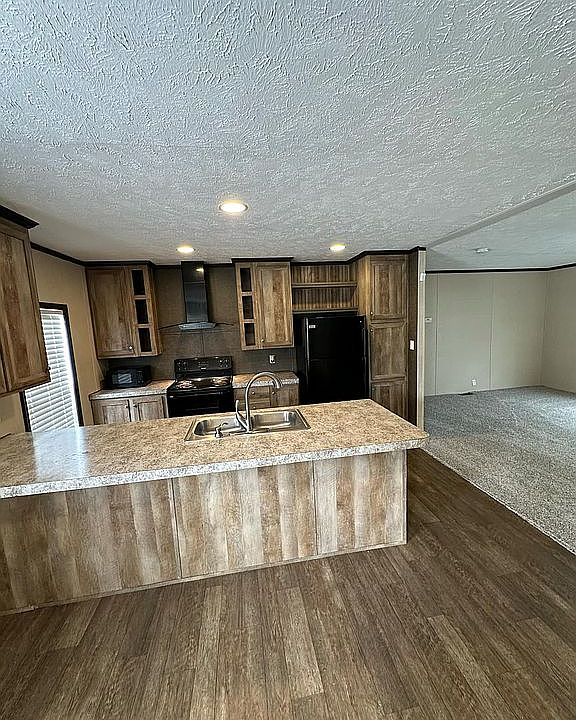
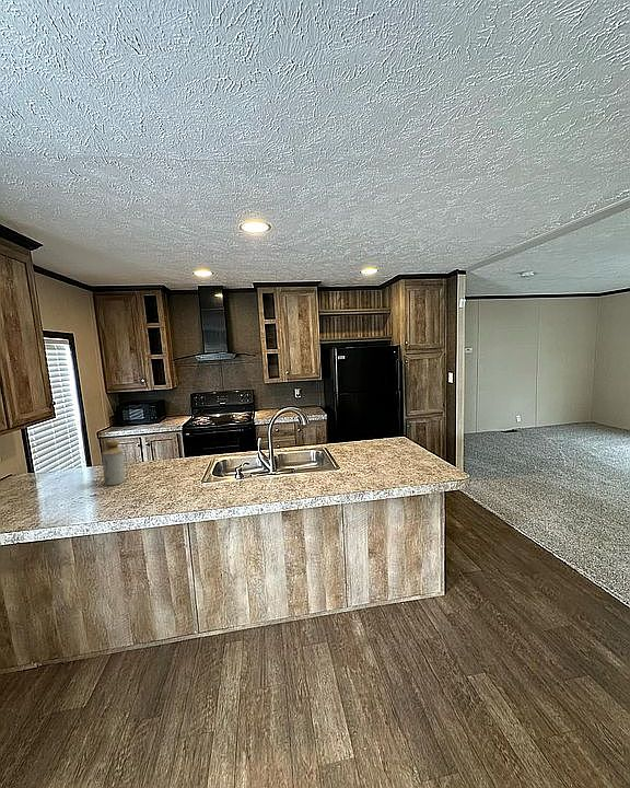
+ bottle (113, 461)
